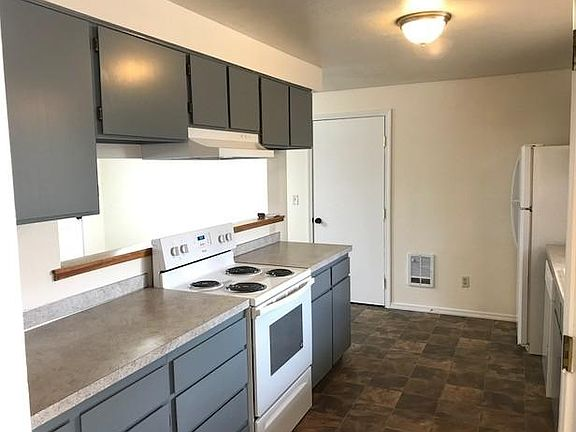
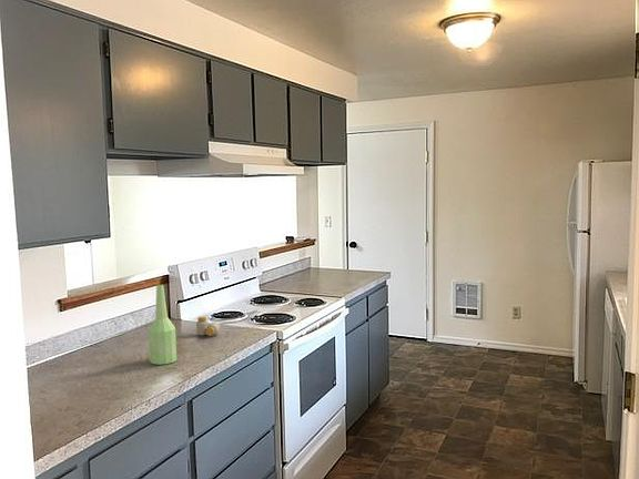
+ bottle (161, 323)
+ pill bottle (207, 326)
